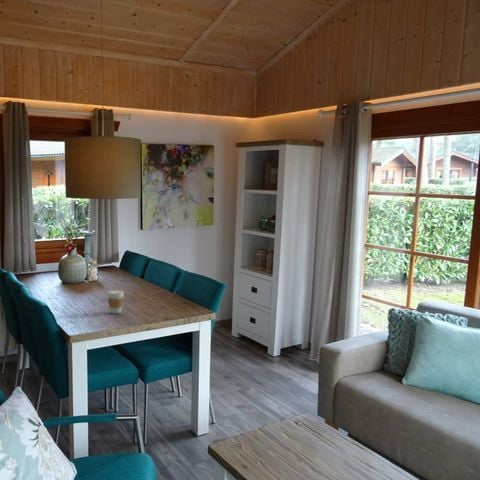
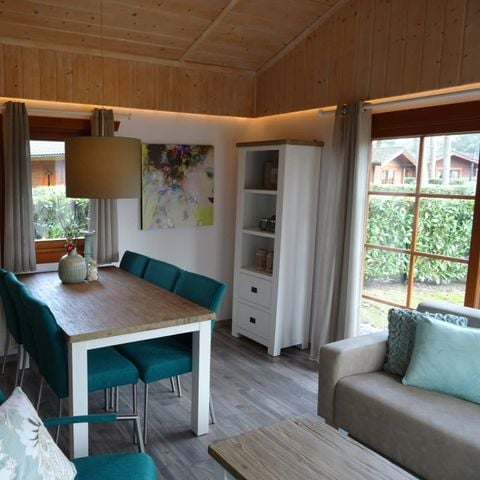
- coffee cup (115, 301)
